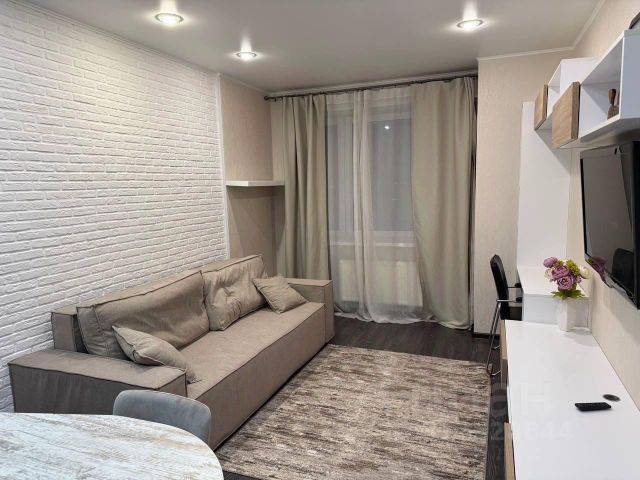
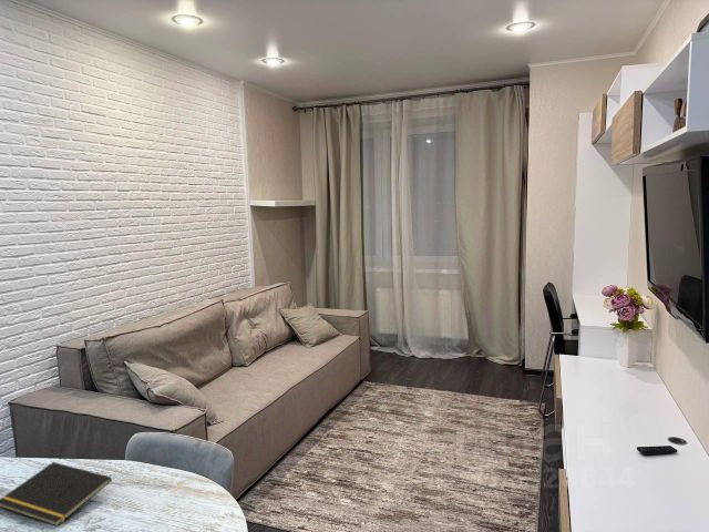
+ notepad (54, 491)
